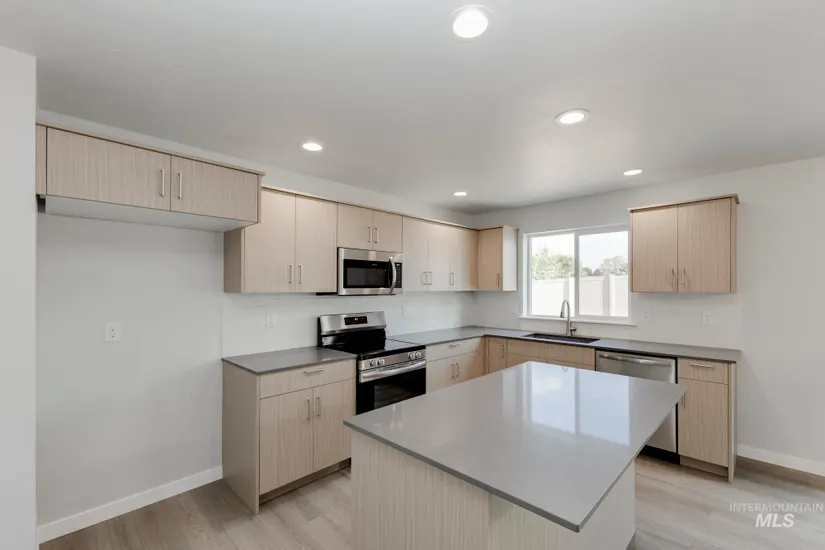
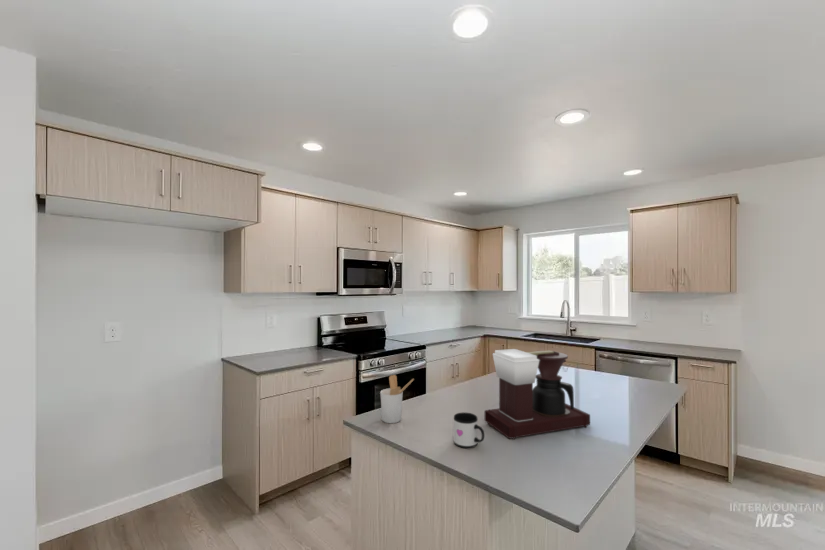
+ coffee maker (536, 388)
+ mug (469, 431)
+ utensil holder (397, 398)
